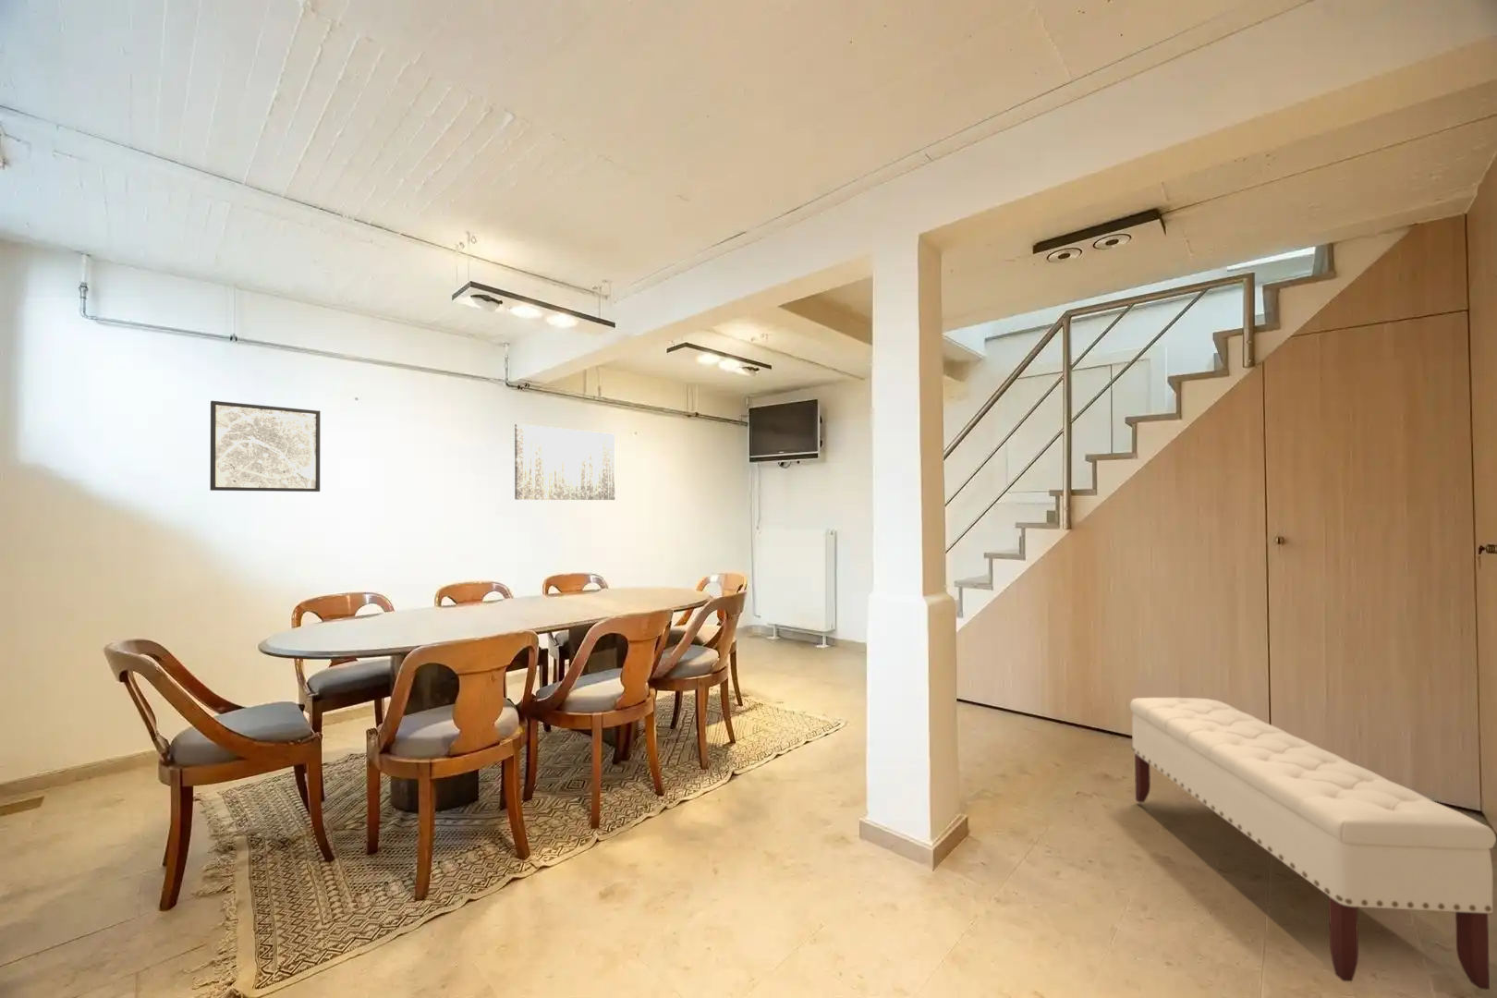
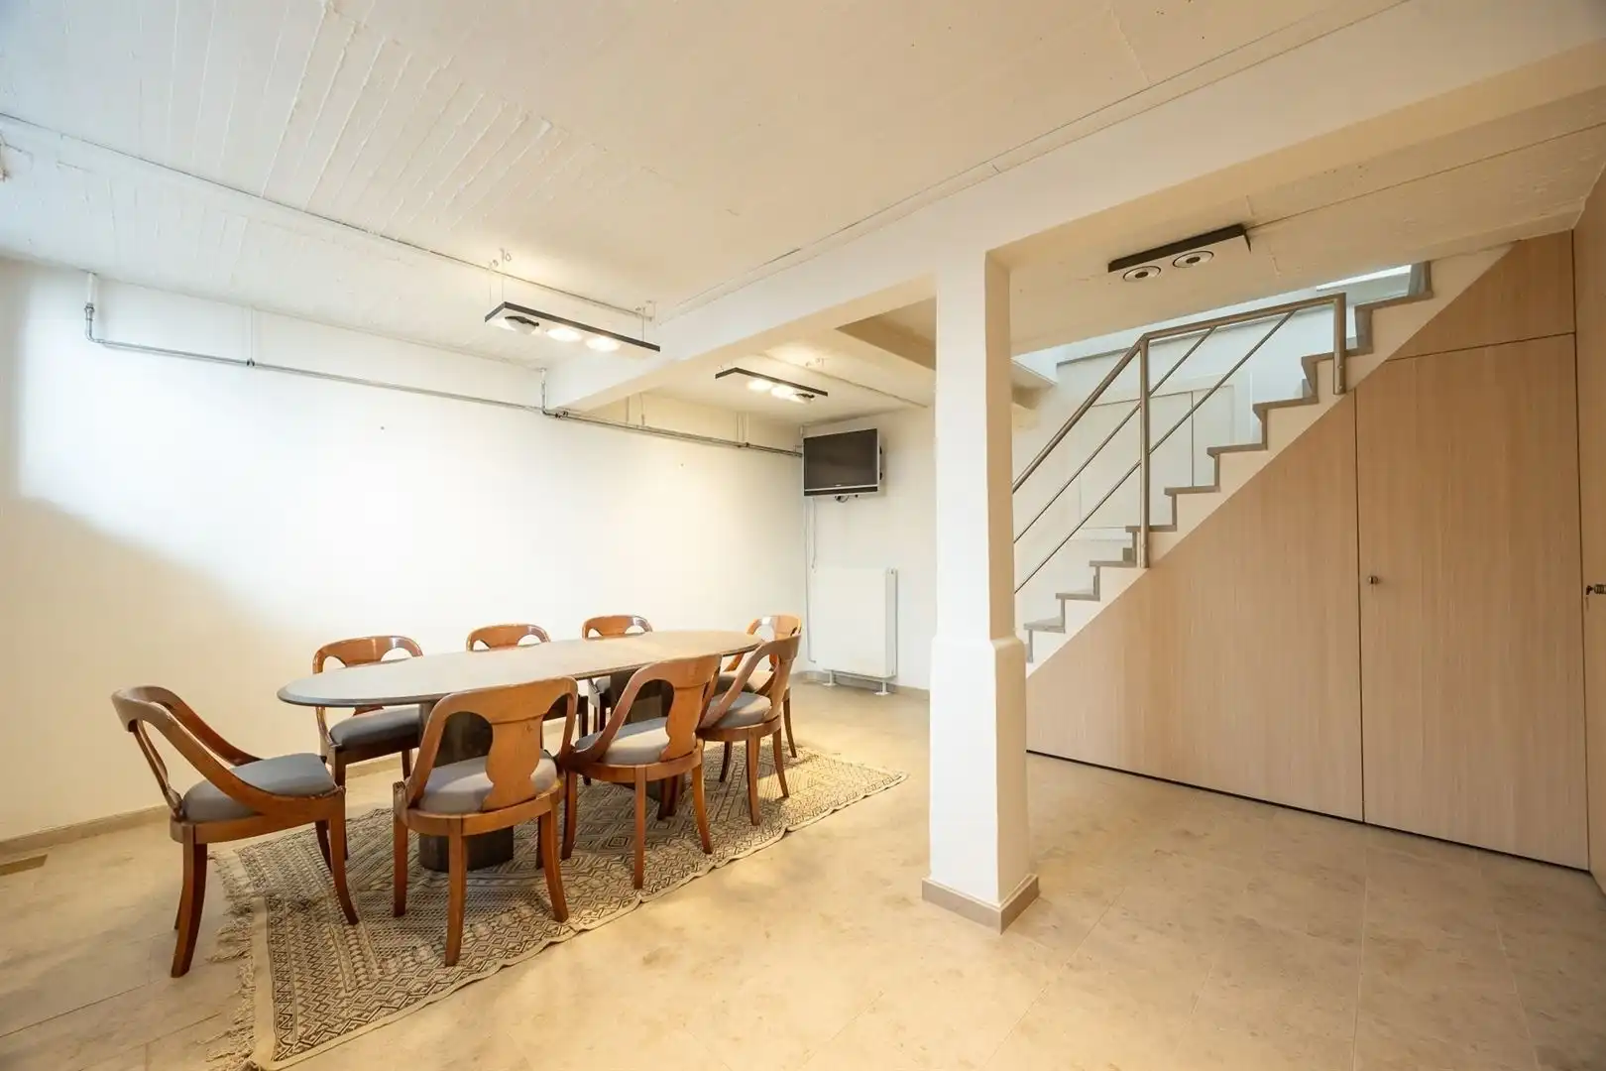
- wall art (268, 448)
- wall art (567, 463)
- bench (1268, 806)
